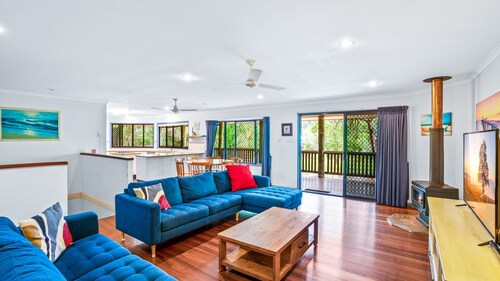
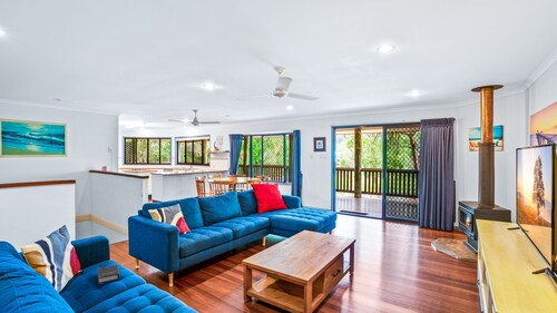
+ hardback book (108, 273)
